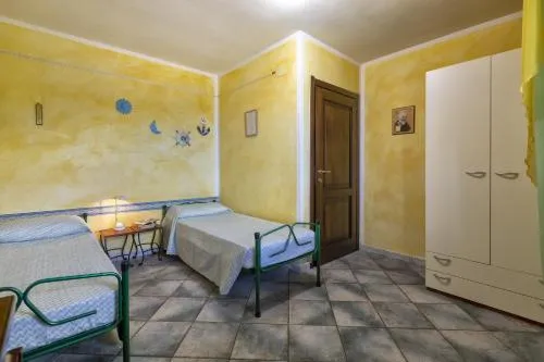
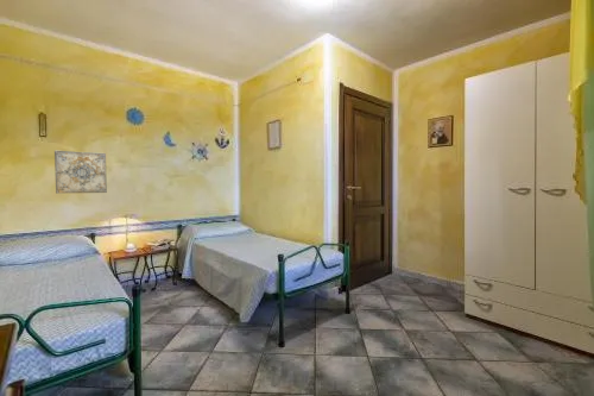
+ wall art (81, 172)
